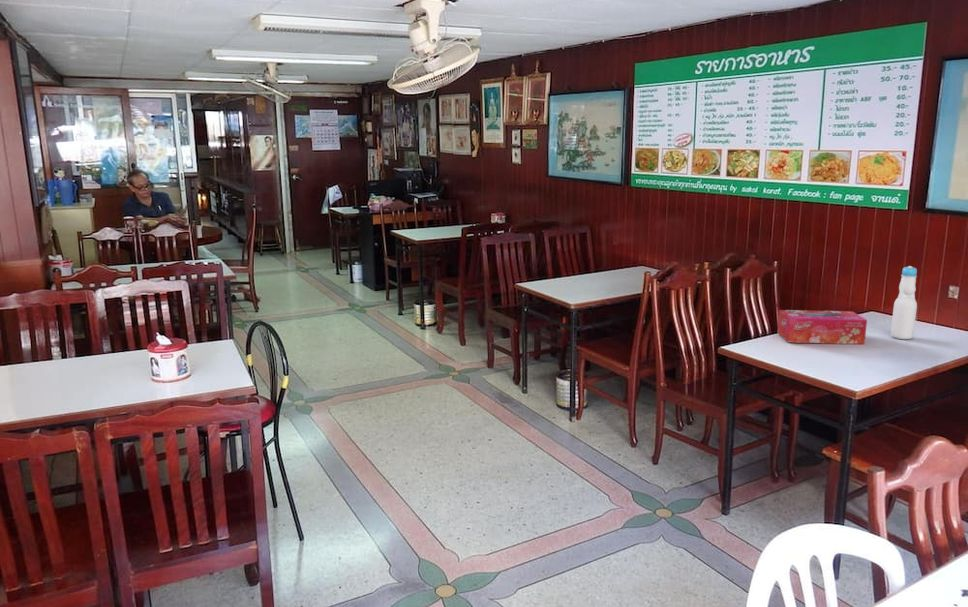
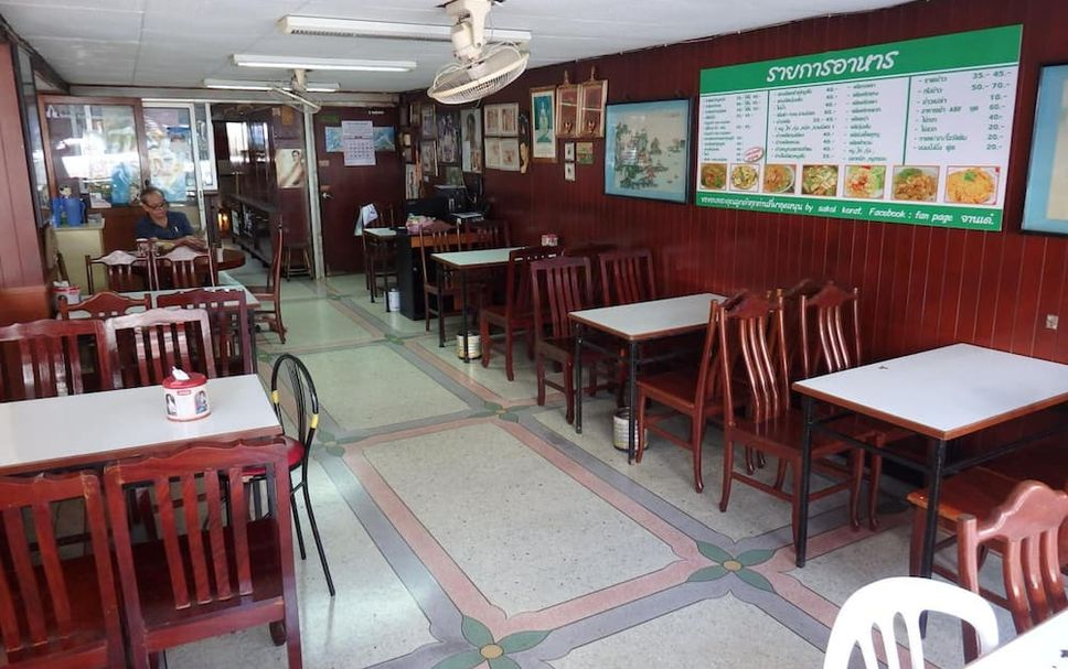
- bottle (905, 302)
- tissue box (820, 326)
